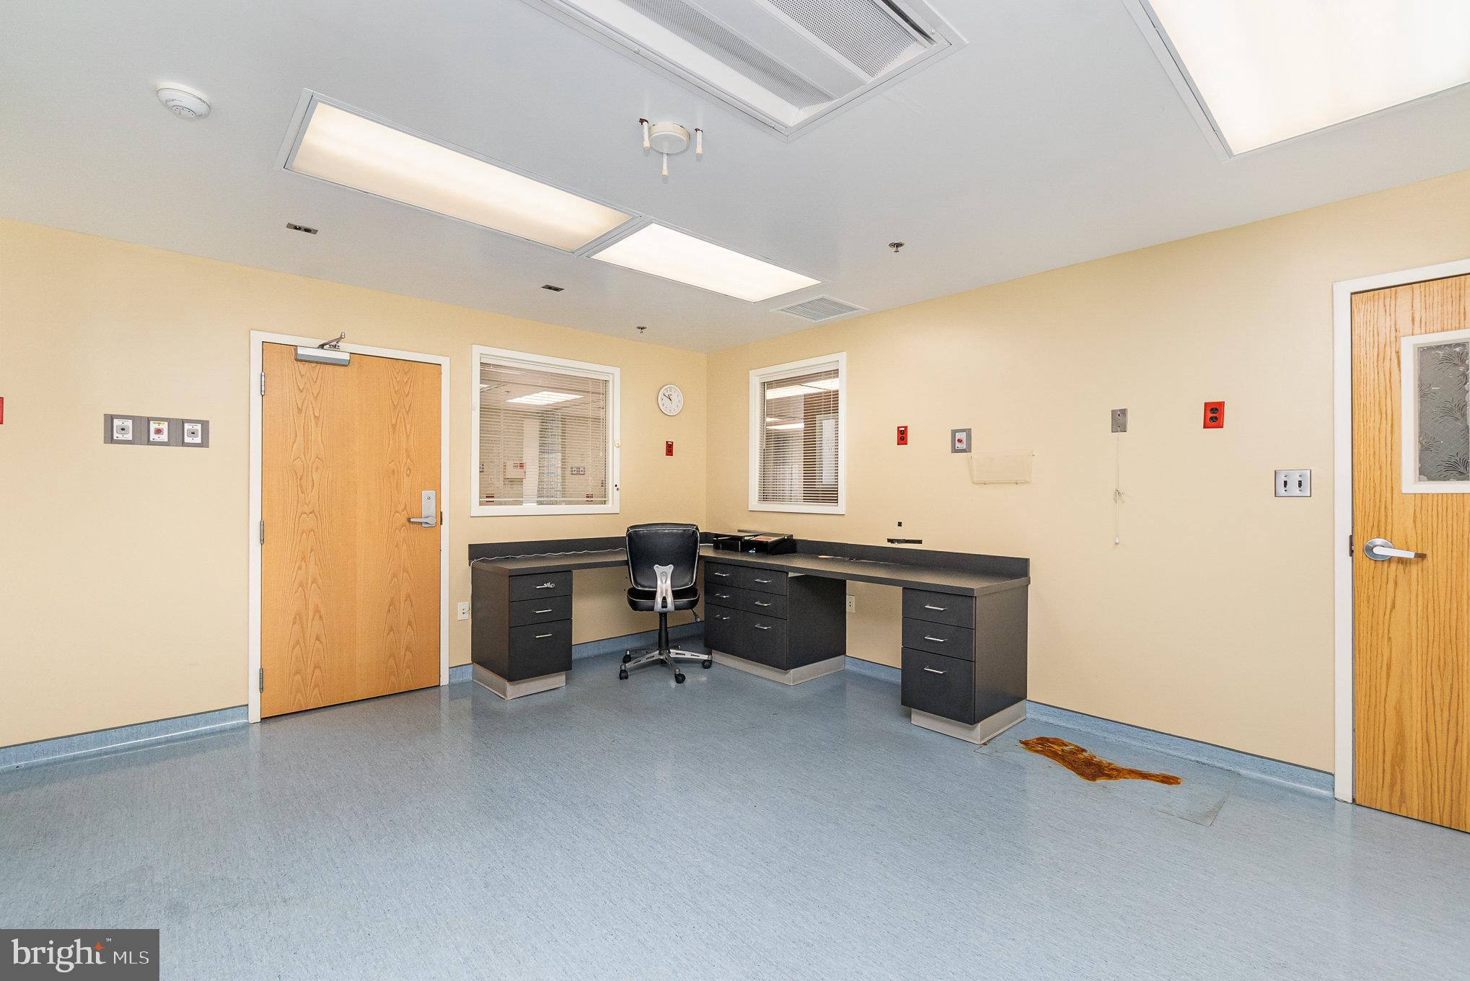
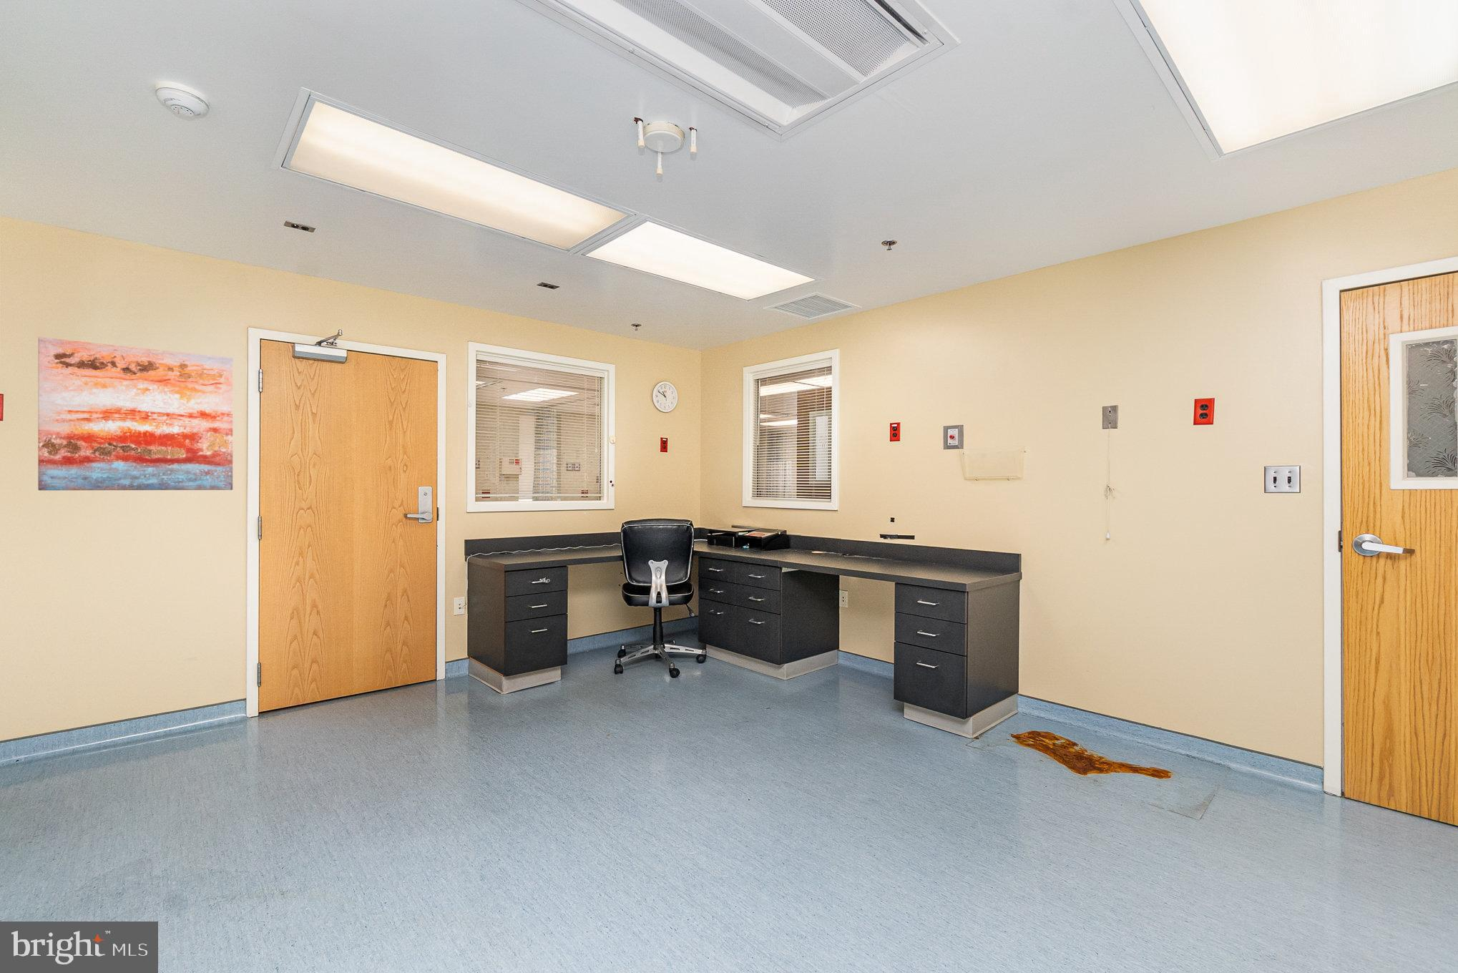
+ wall art (142, 419)
